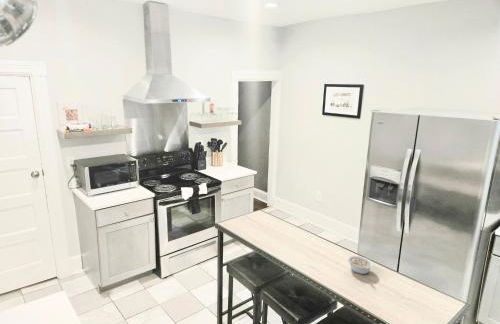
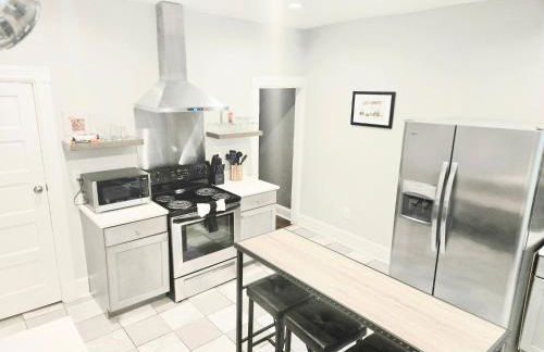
- legume (361, 265)
